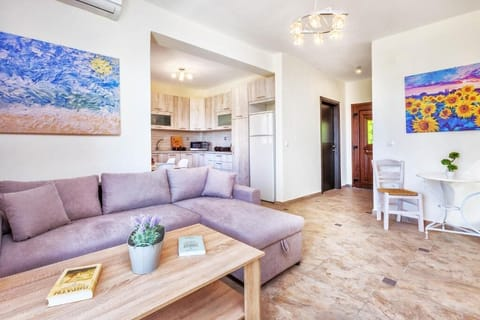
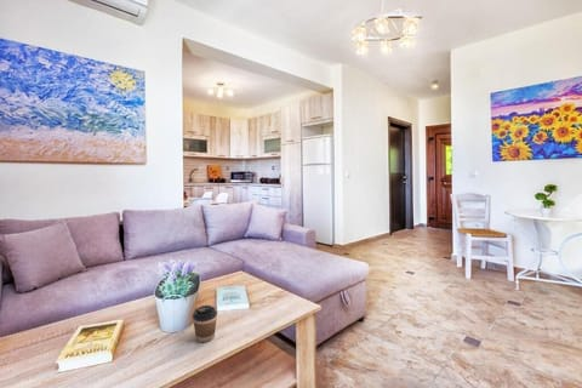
+ coffee cup (205, 321)
